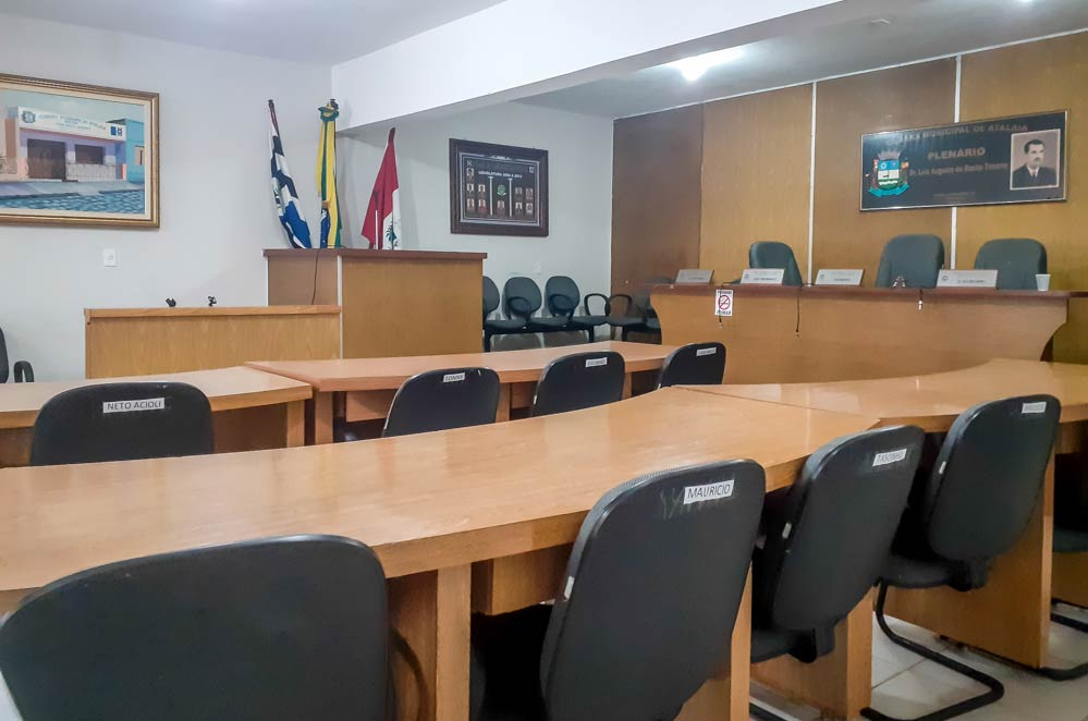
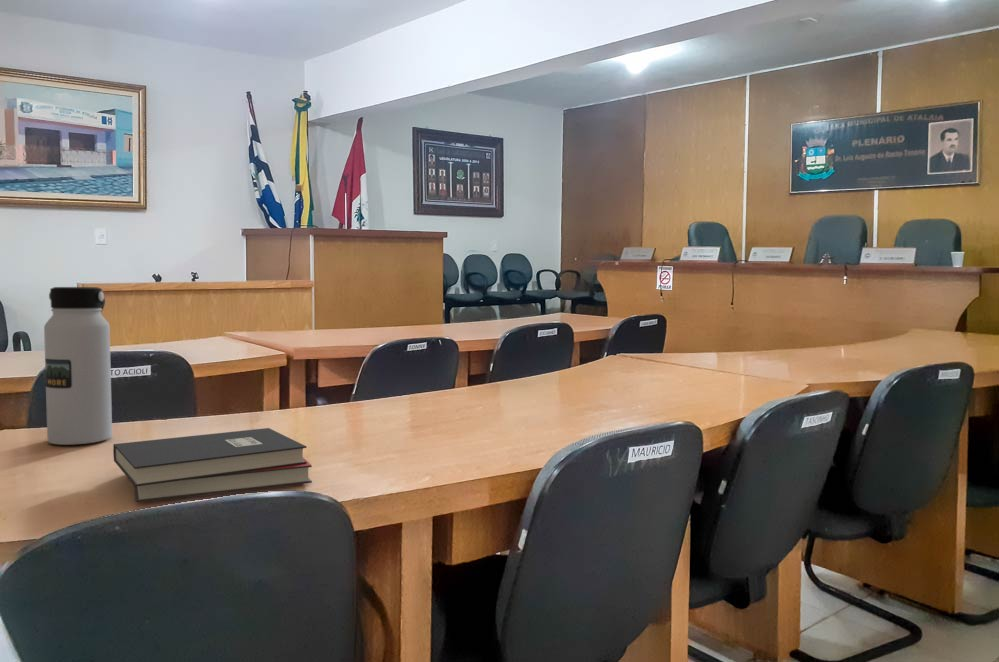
+ water bottle (78, 363)
+ hardback book (211, 461)
